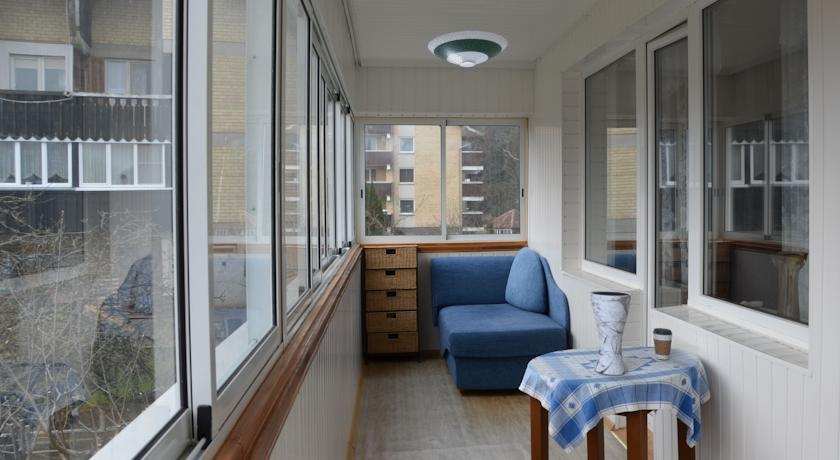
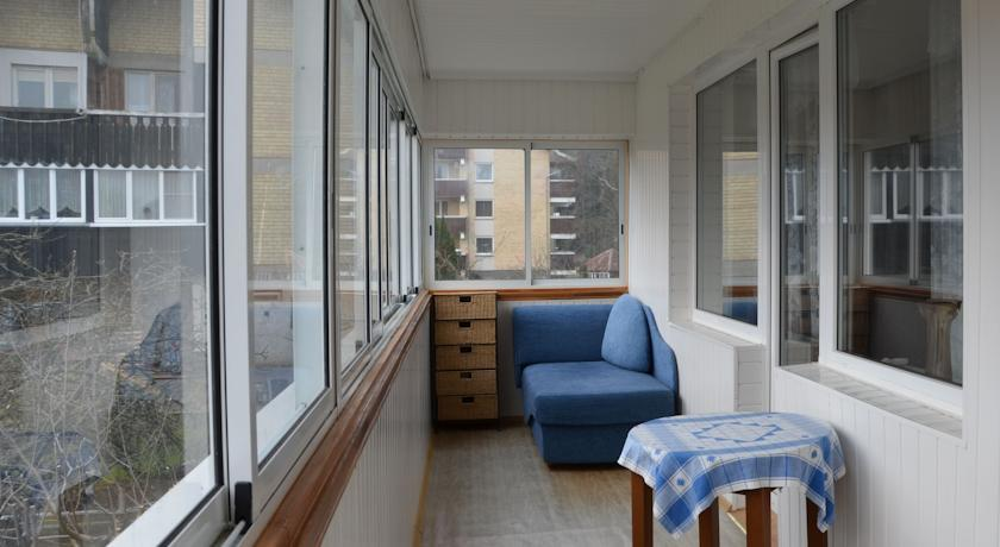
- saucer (467, 55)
- vase (610, 331)
- coffee cup (662, 343)
